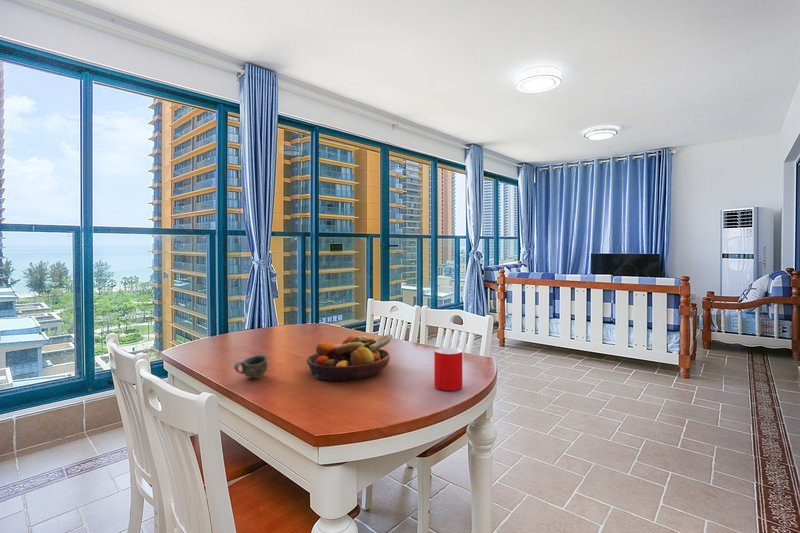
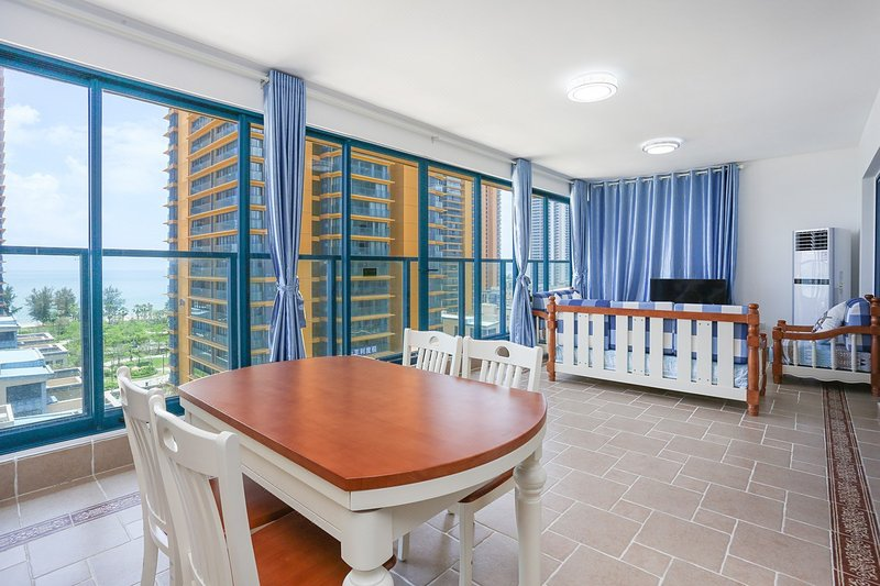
- cup (251, 367)
- fruit bowl (349, 352)
- cup (445, 367)
